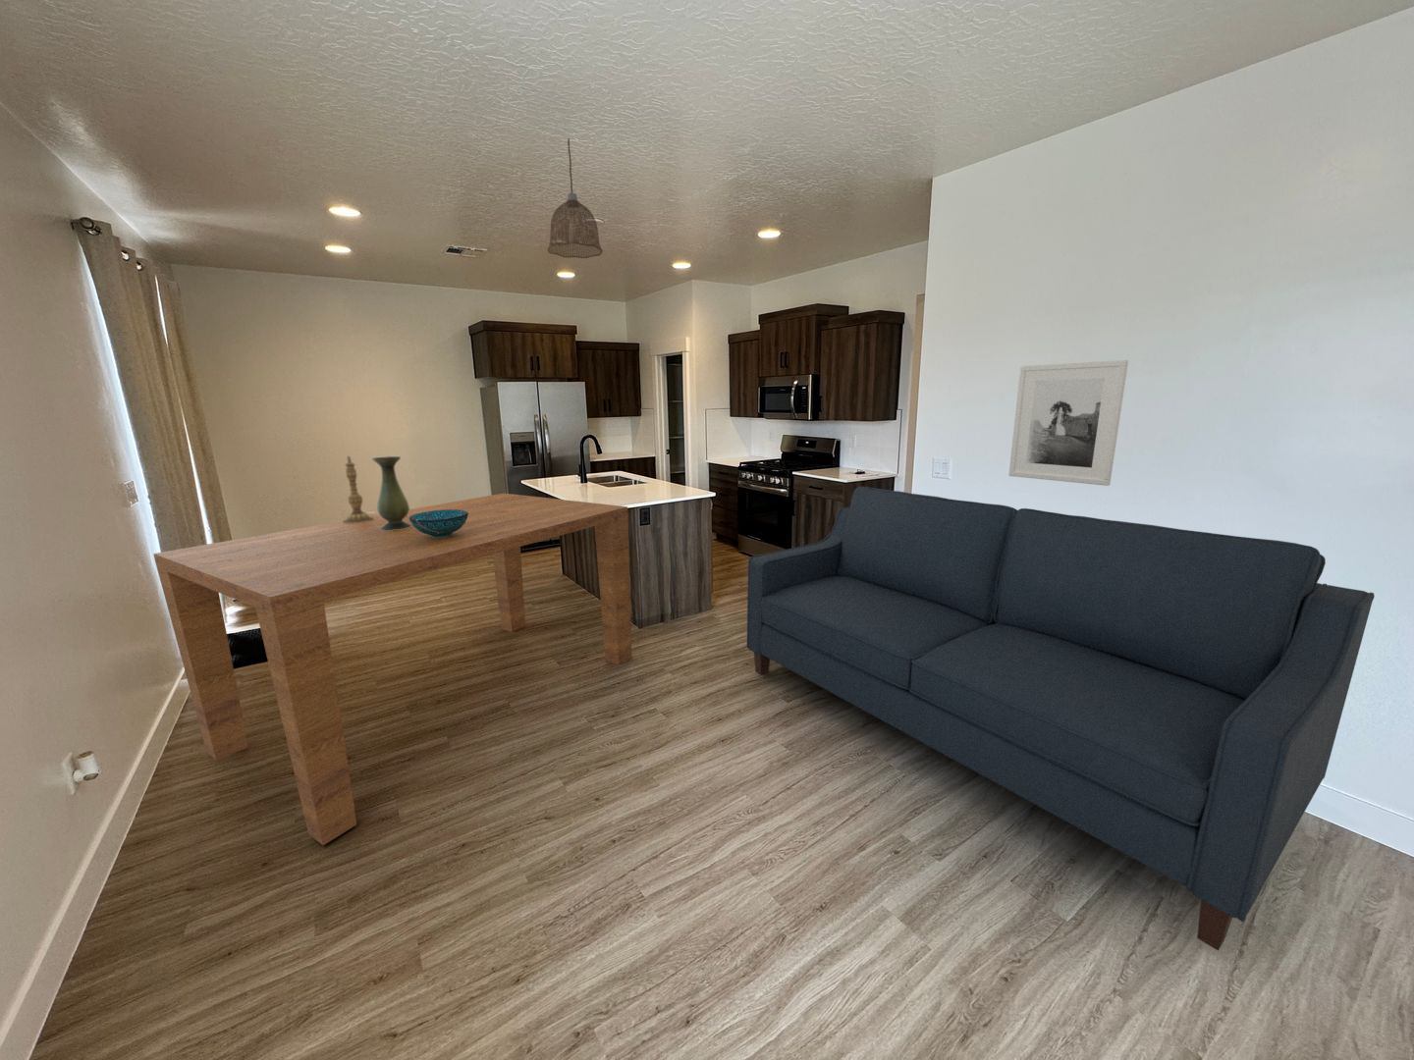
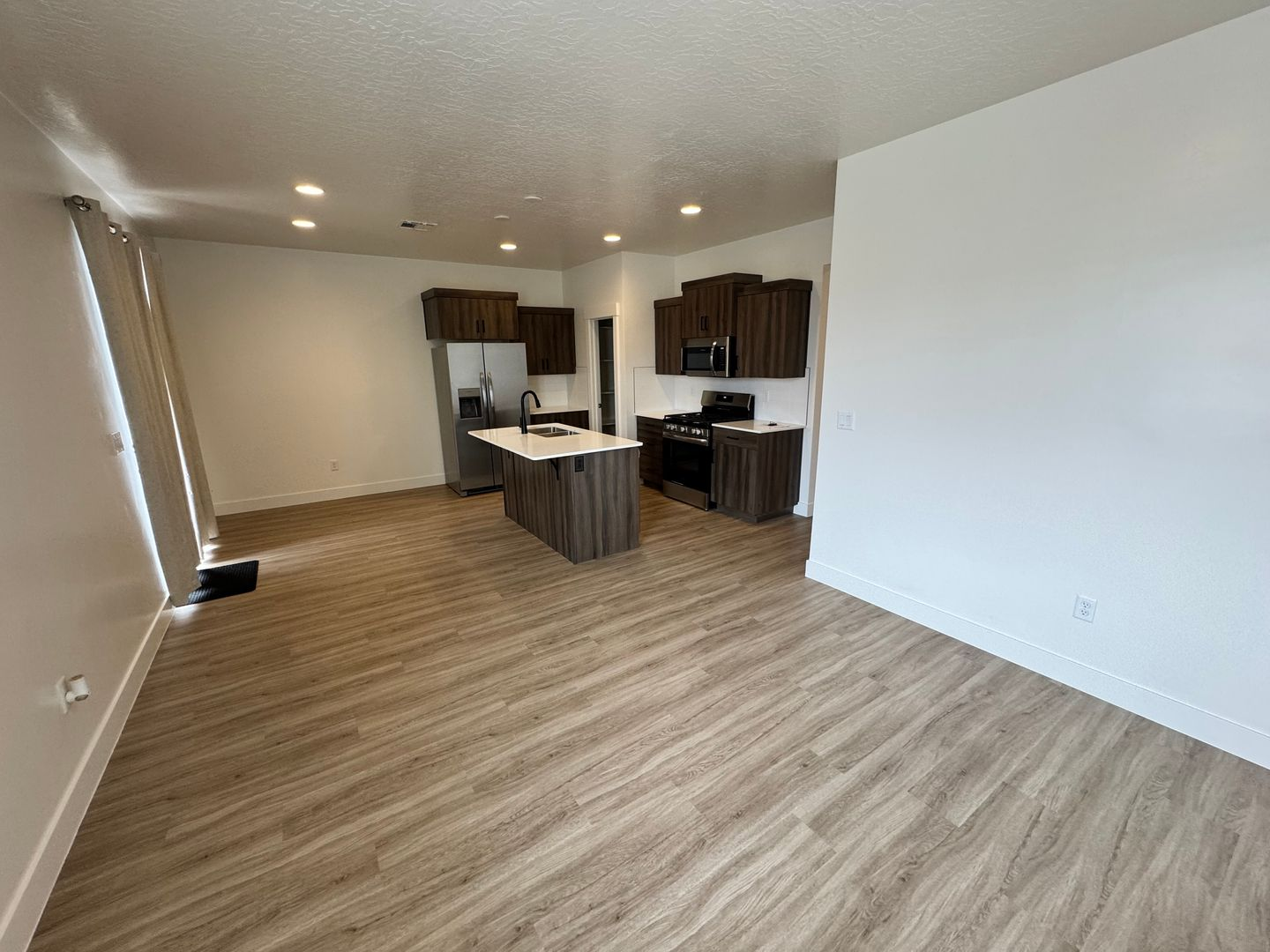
- candlestick (354, 488)
- pendant lamp (571, 196)
- vase (391, 493)
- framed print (1062, 423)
- decorative bowl (440, 524)
- table (429, 571)
- sofa (979, 626)
